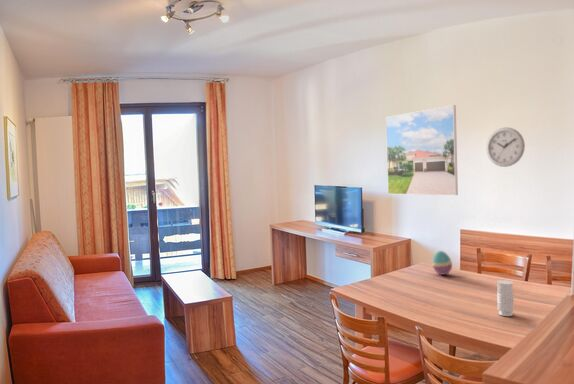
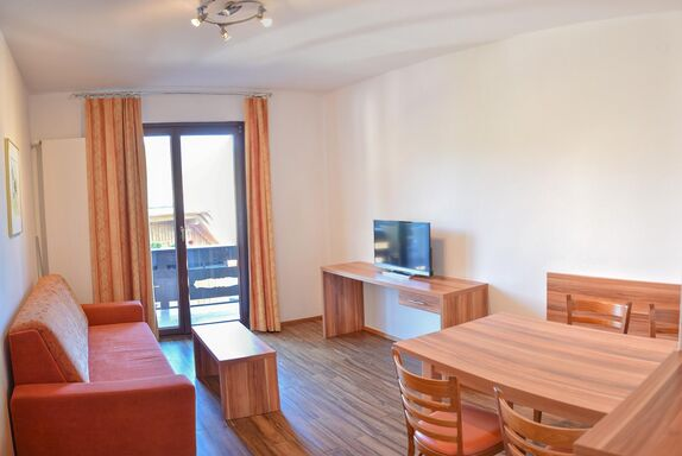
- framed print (419, 153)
- decorative egg (442, 262)
- candle (505, 298)
- wall clock (504, 147)
